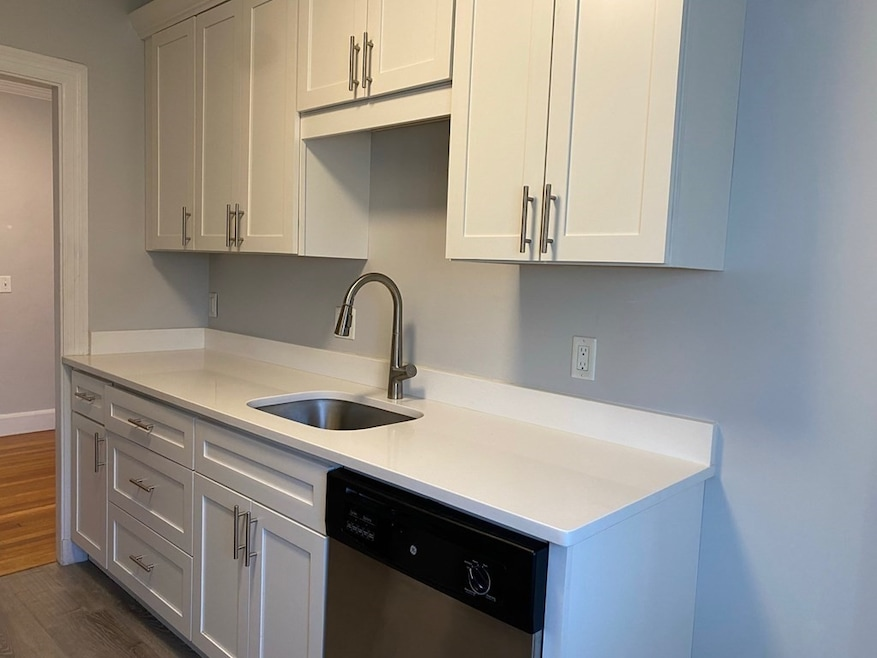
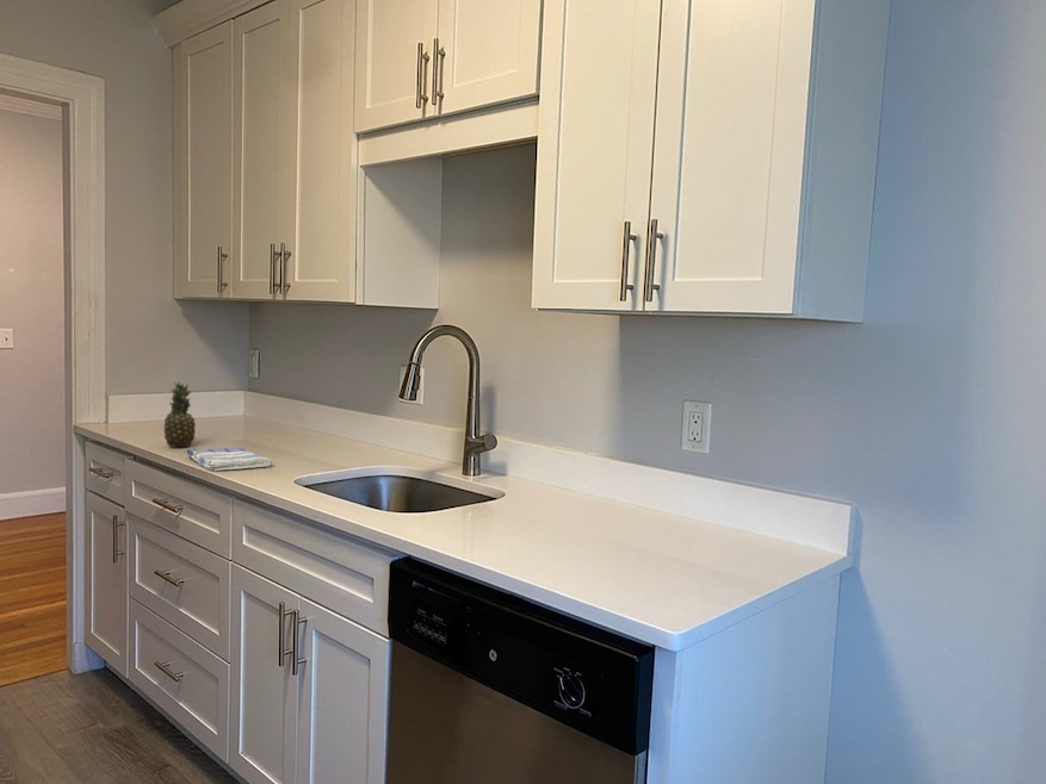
+ fruit (179, 413)
+ dish towel (228, 456)
